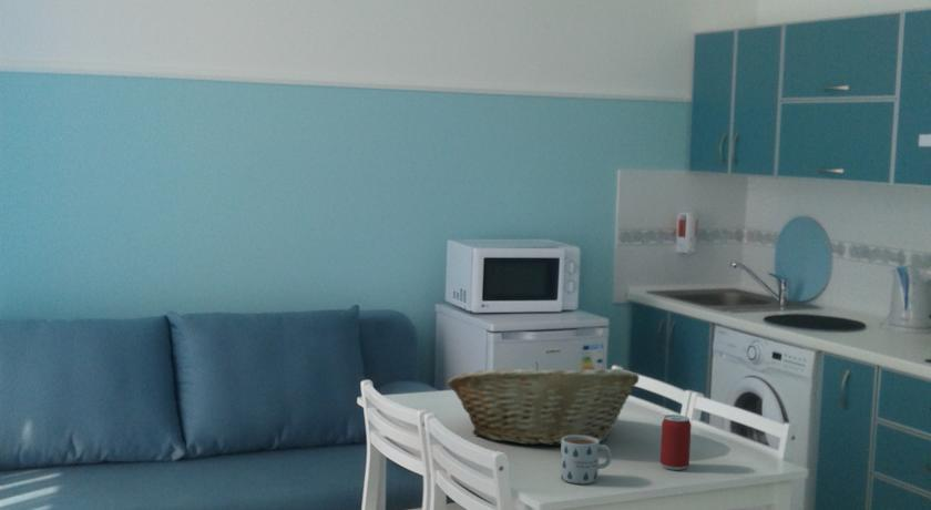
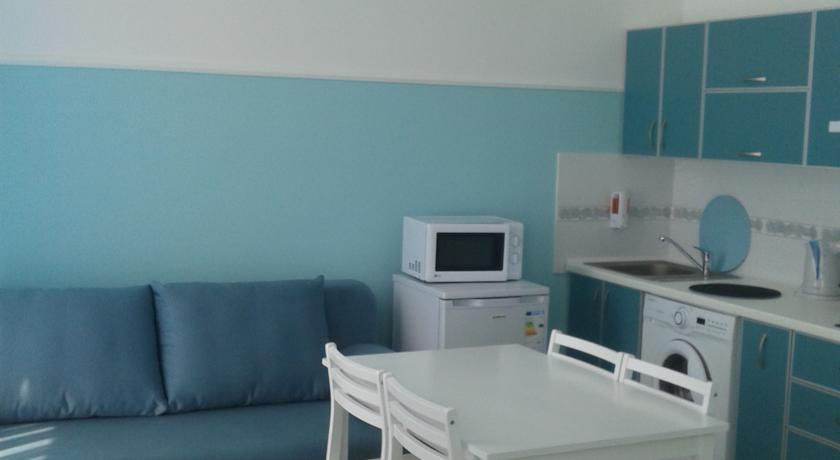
- mug (586, 459)
- beer can (675, 441)
- fruit basket (542, 396)
